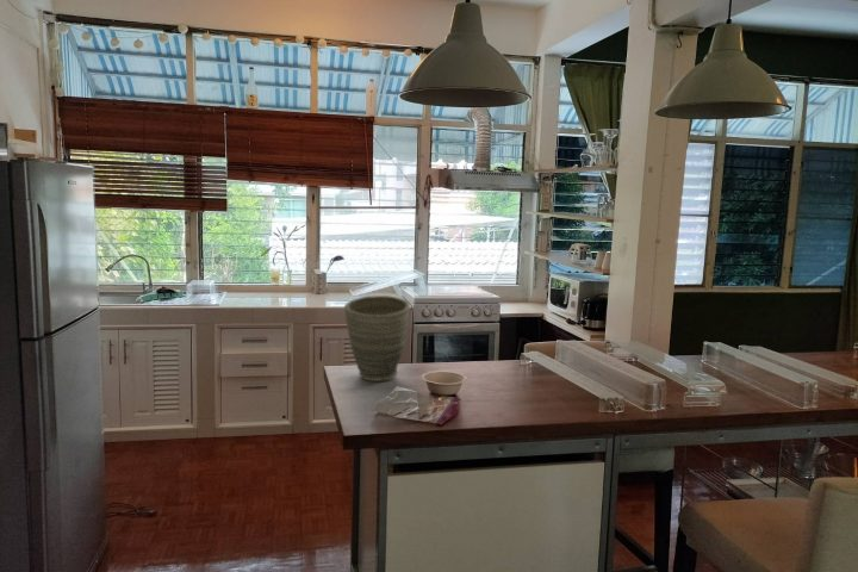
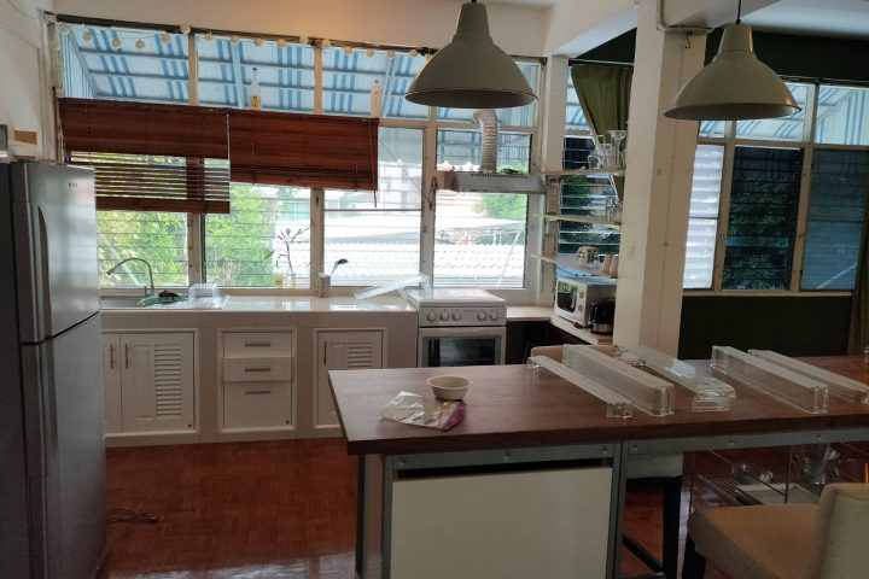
- vase (377, 338)
